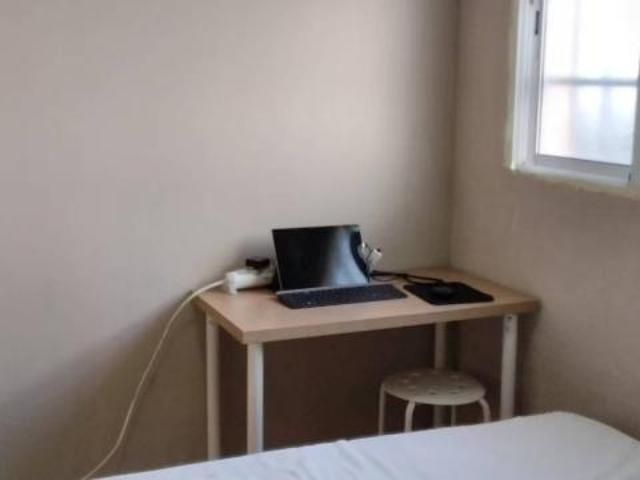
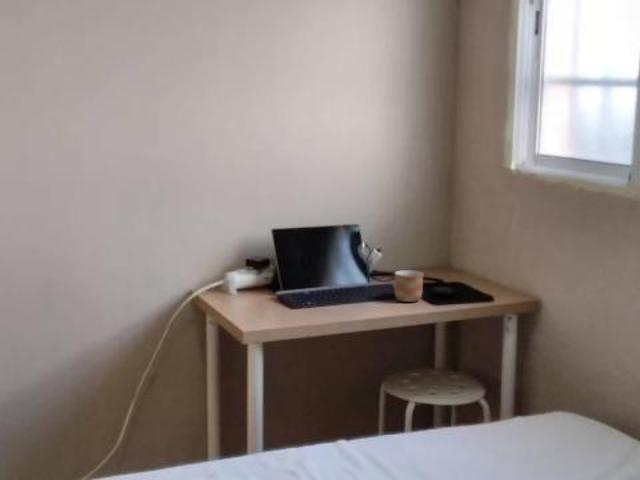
+ mug (406, 285)
